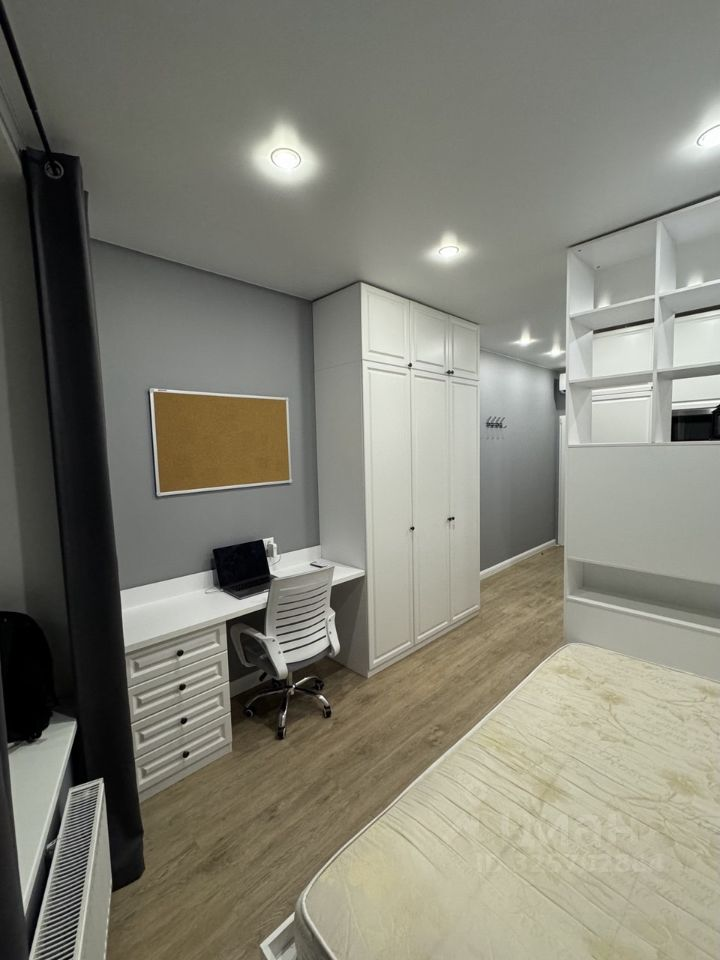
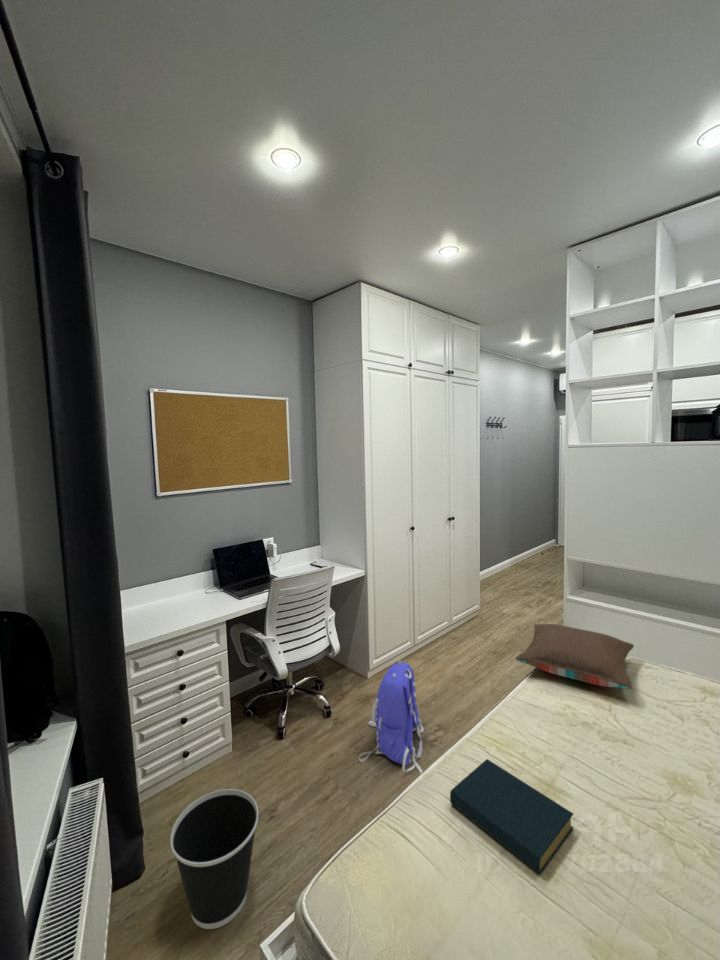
+ hardback book (509, 808)
+ backpack (393, 706)
+ wastebasket (217, 860)
+ pillow (575, 651)
